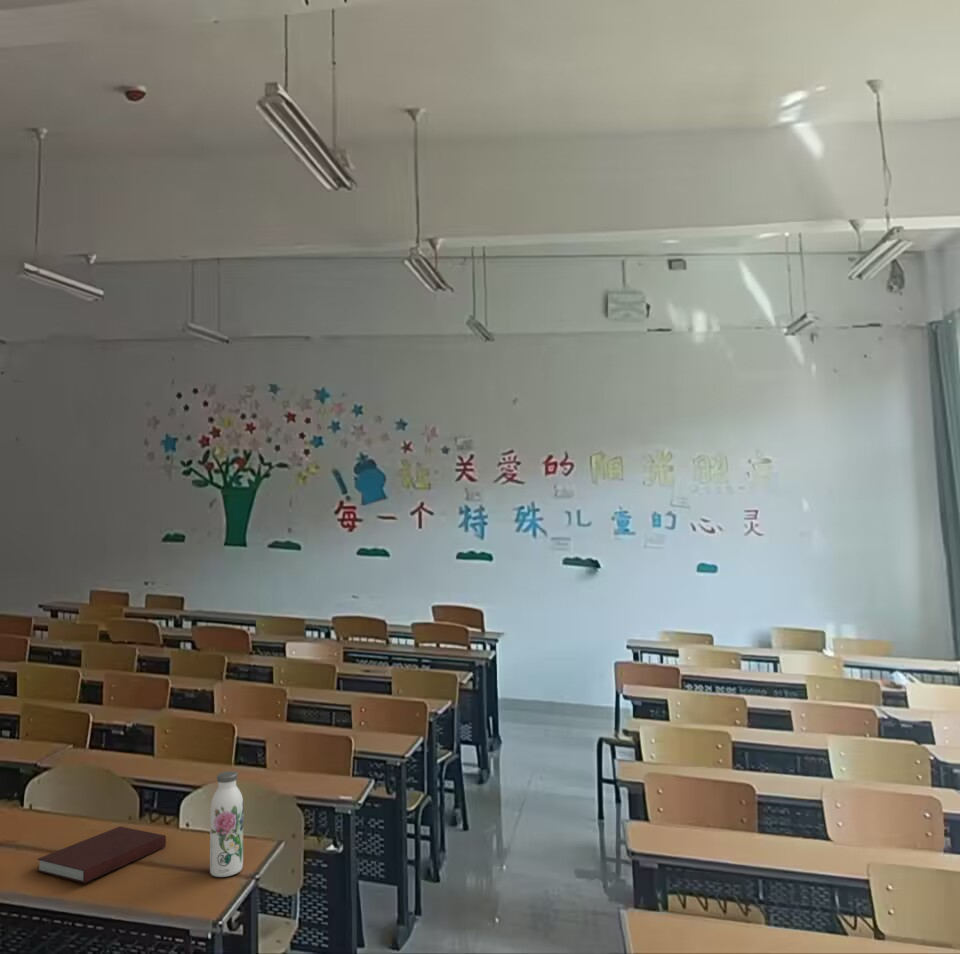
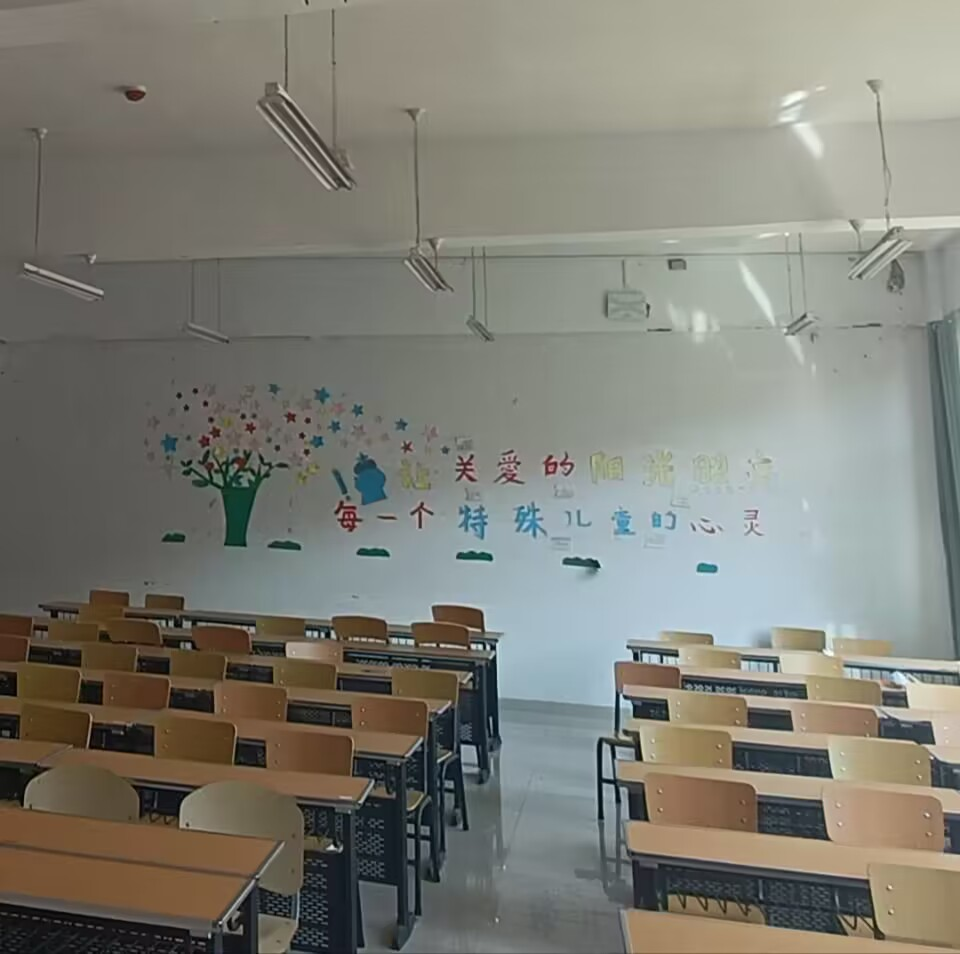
- water bottle (226, 821)
- notebook (103, 852)
